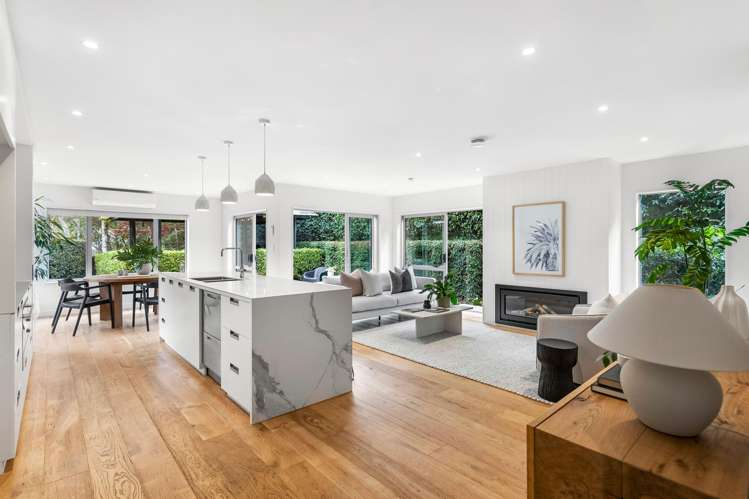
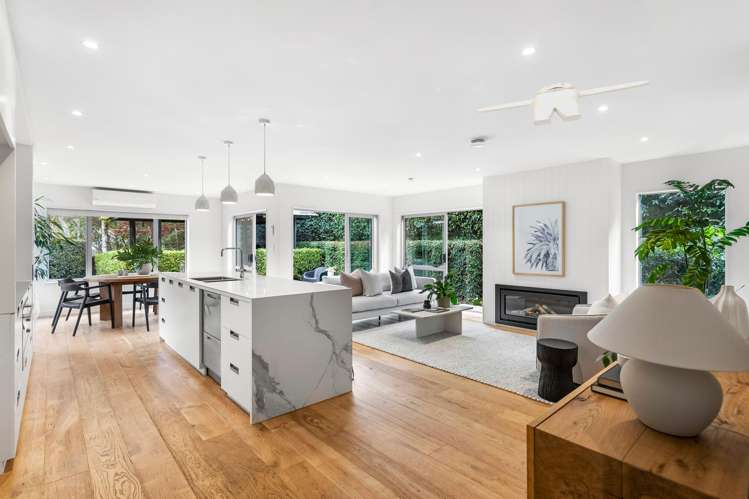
+ ceiling fan (555, 103)
